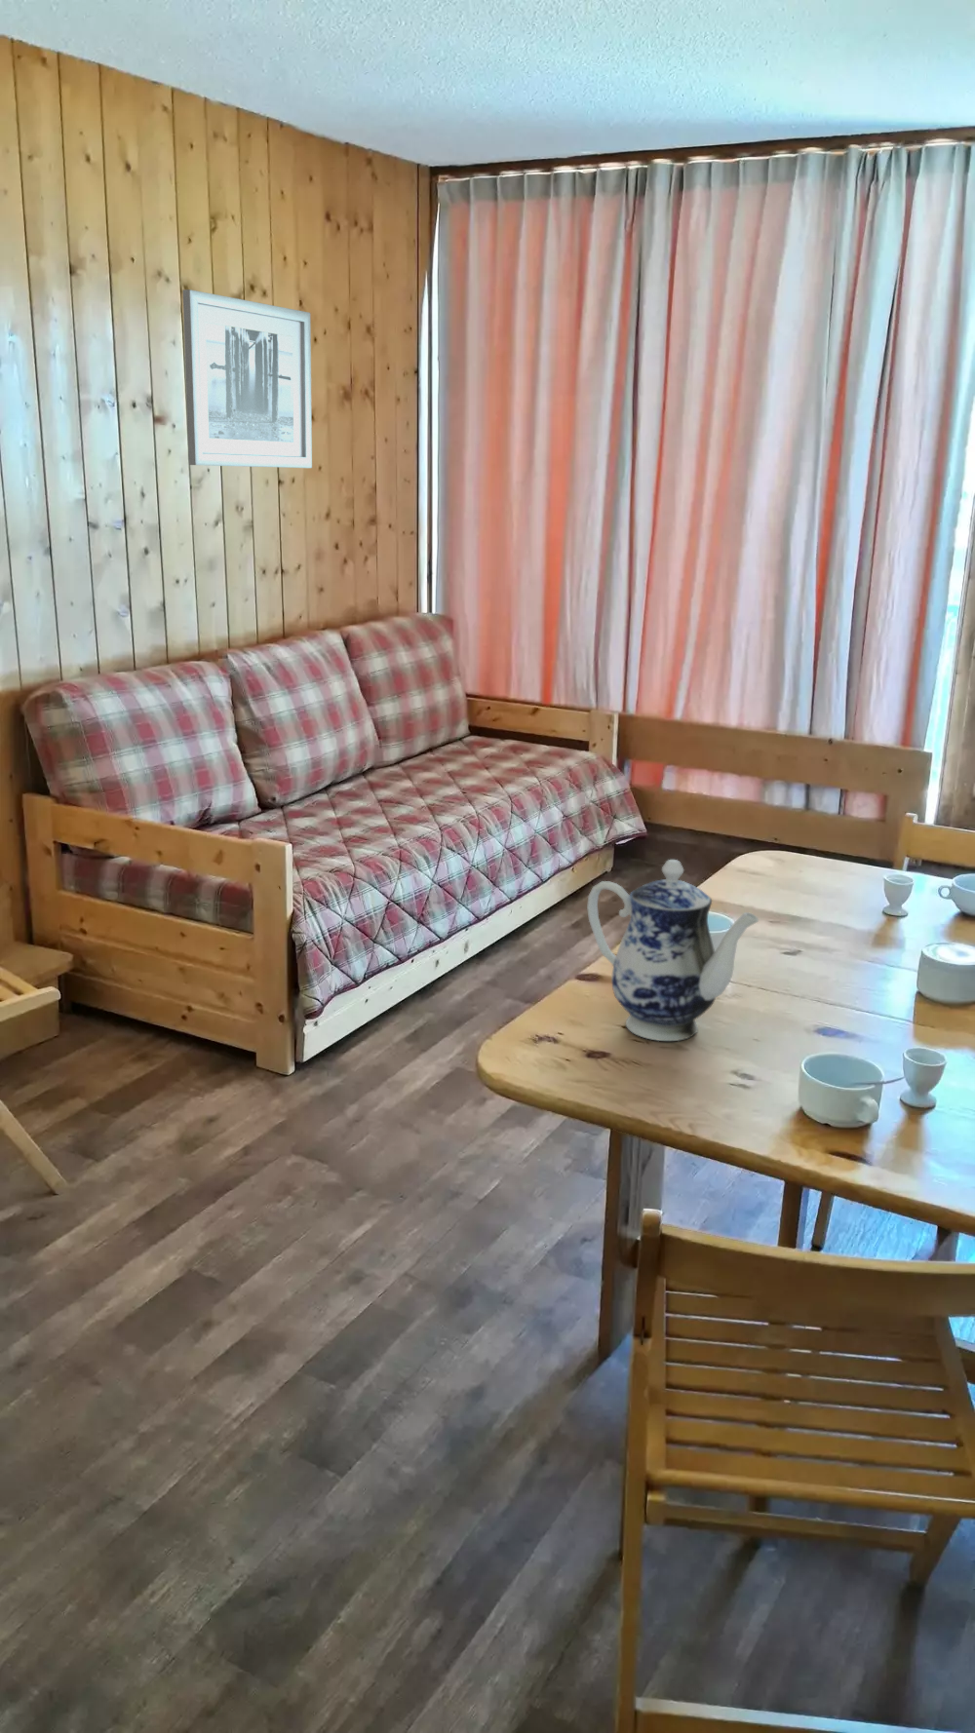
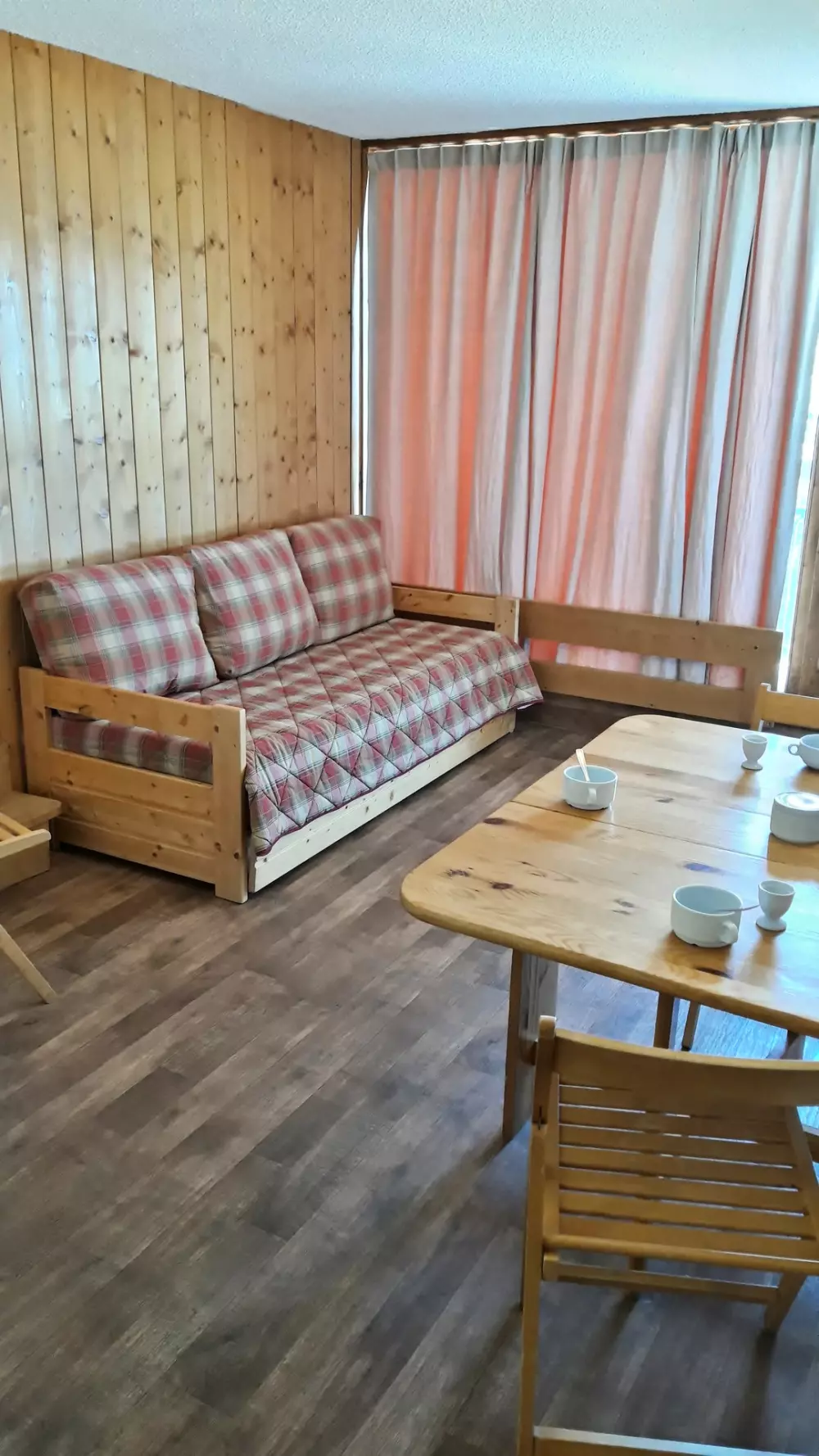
- wall art (251, 384)
- teapot (667, 945)
